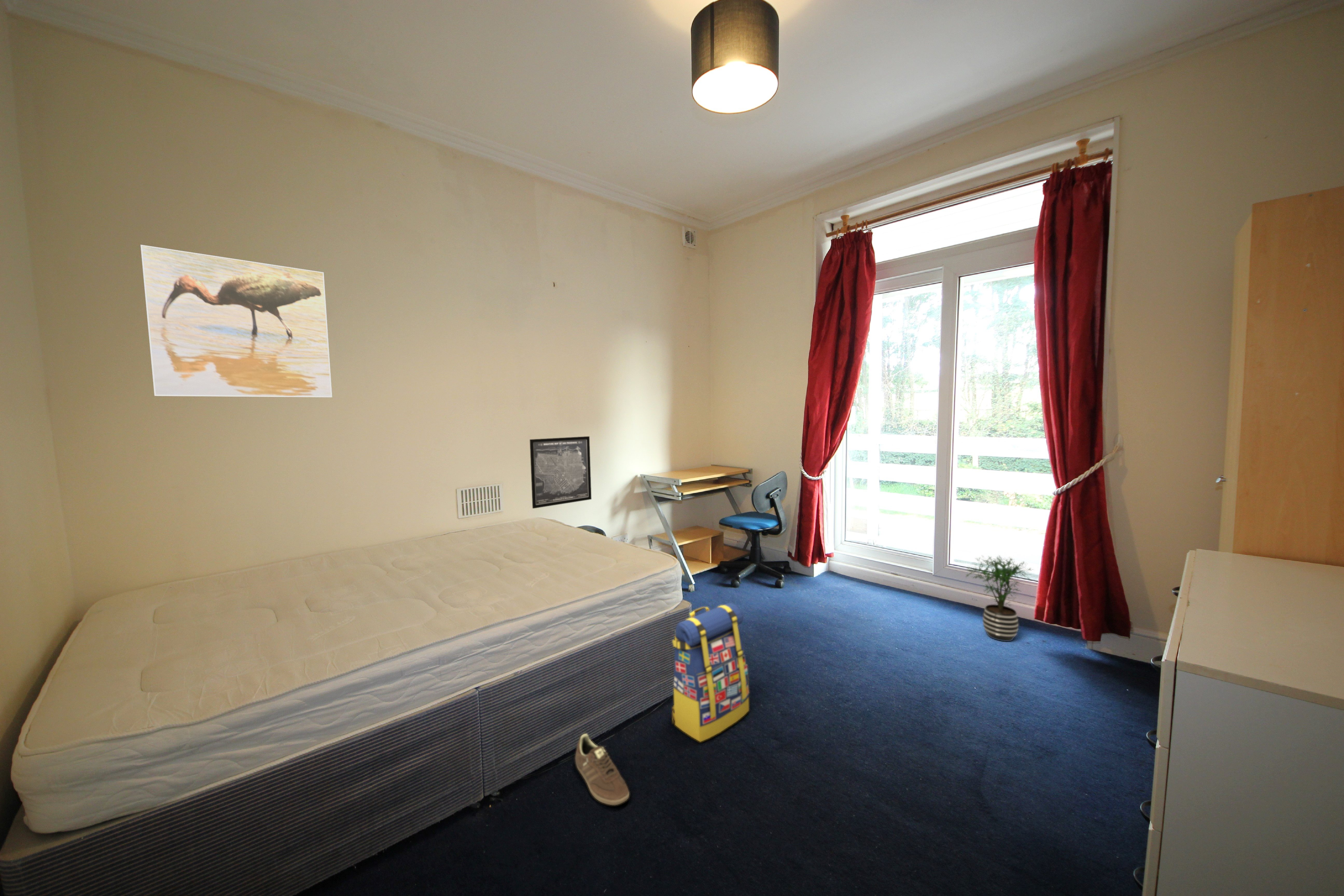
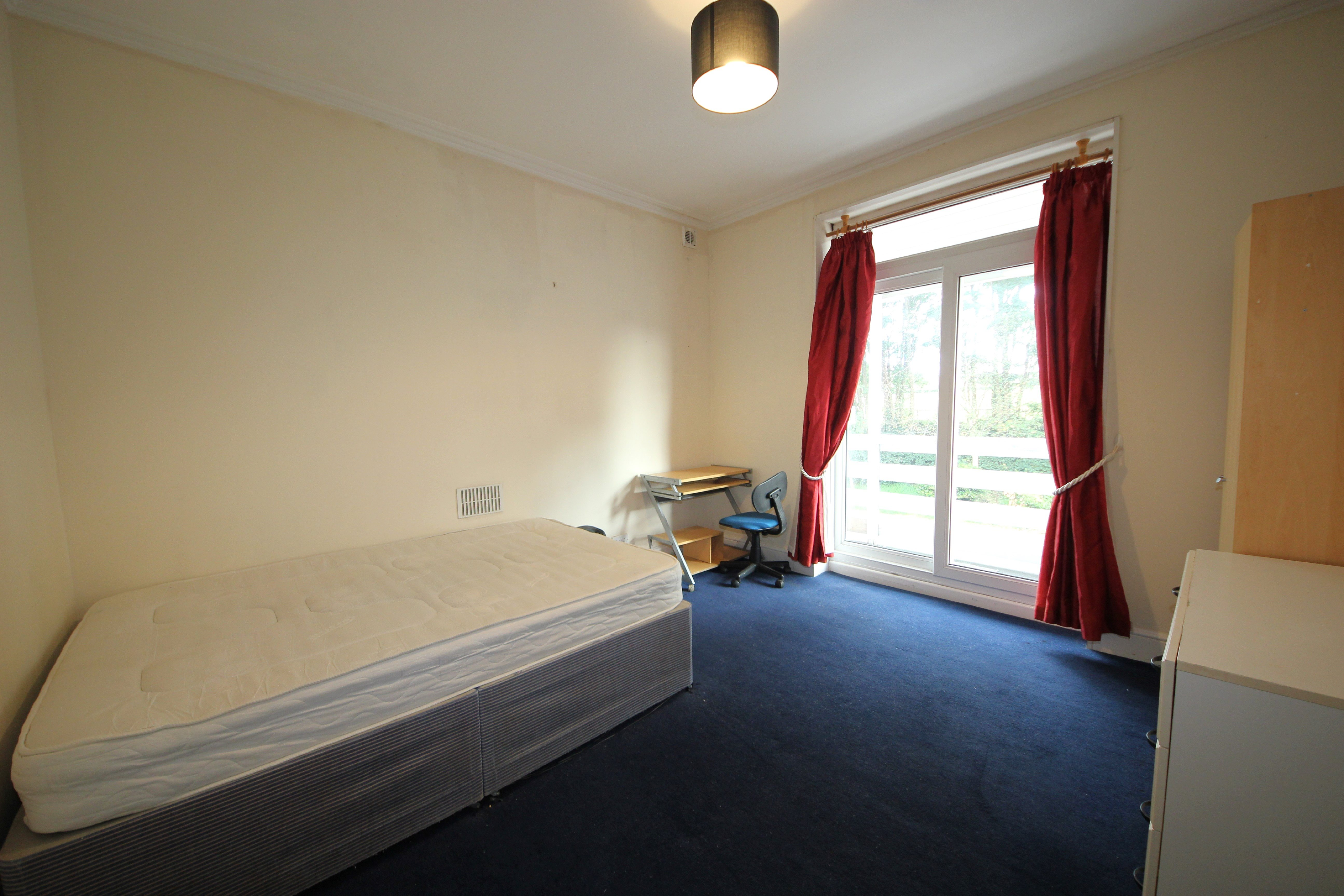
- sneaker (598, 768)
- potted plant (998, 596)
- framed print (246, 329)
- backpack (709, 665)
- wall art (562, 471)
